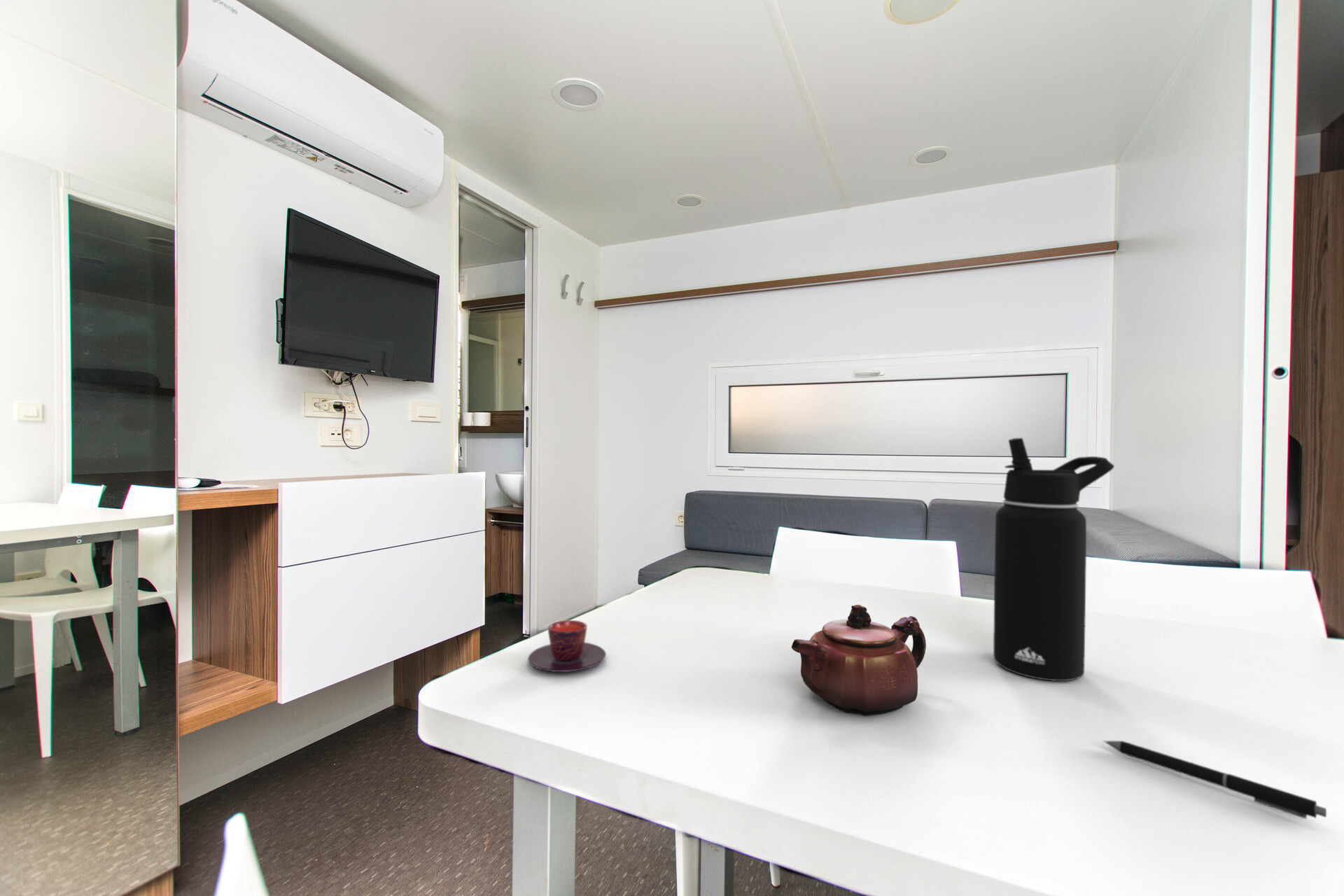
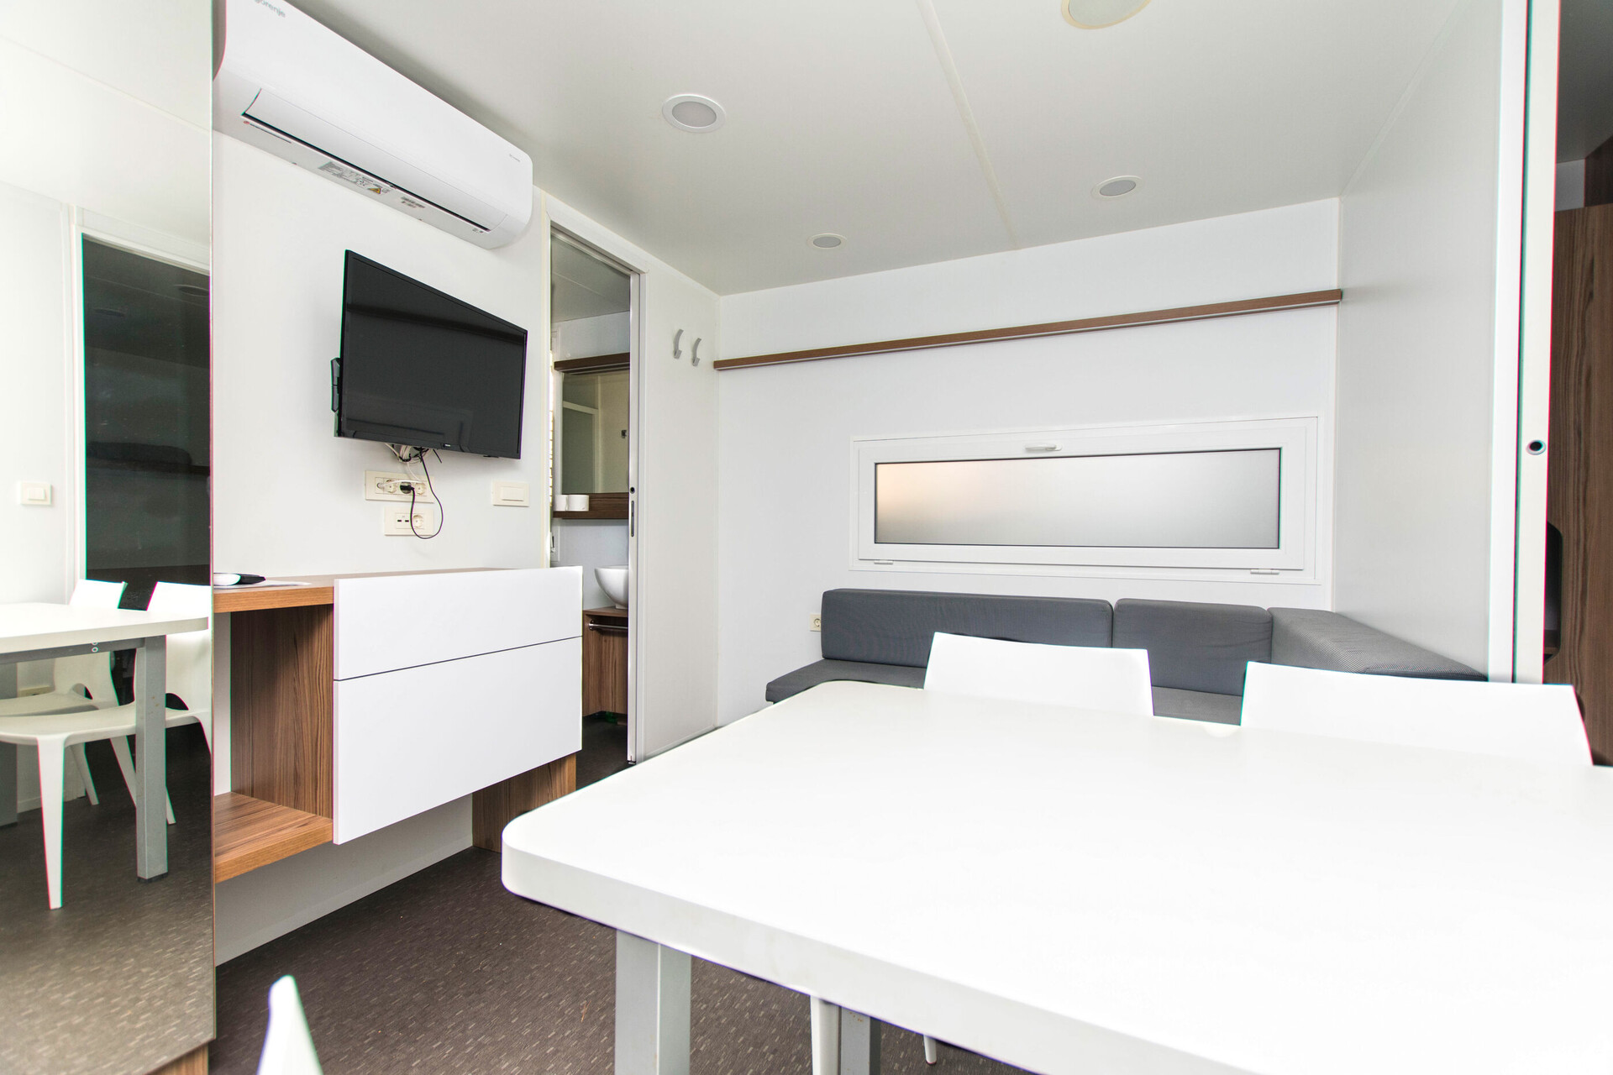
- water bottle (1049, 552)
- pen (1200, 772)
- teacup (567, 643)
- teapot (862, 650)
